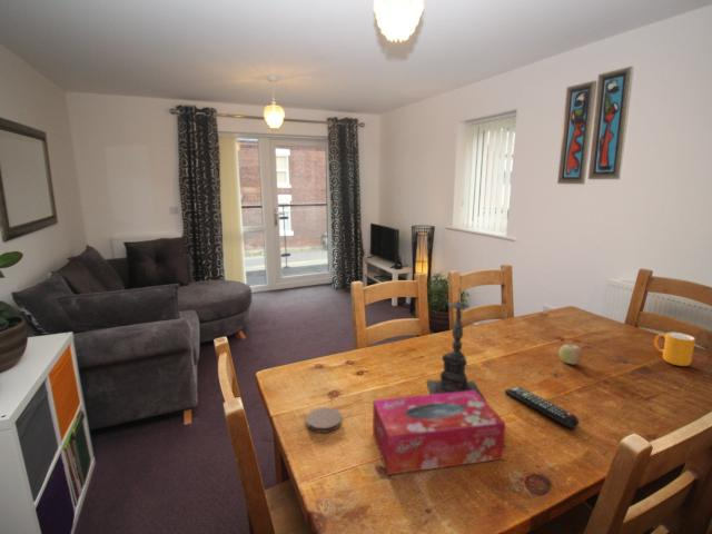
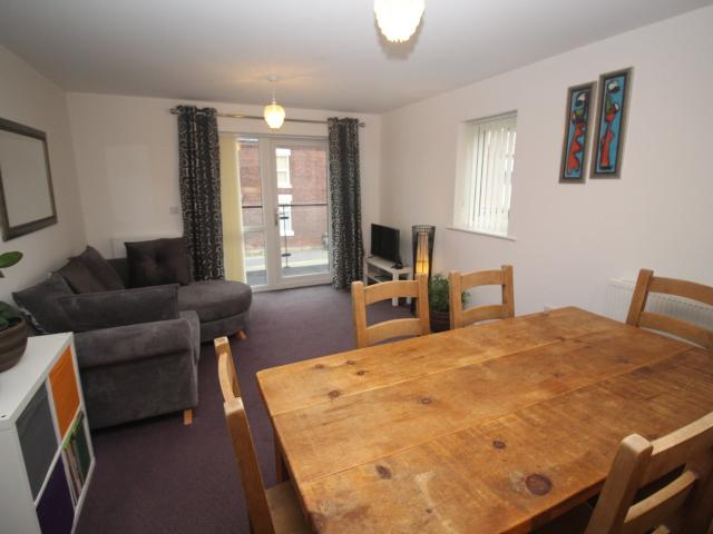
- remote control (538, 404)
- coaster (324, 419)
- fruit (571, 353)
- tissue box (435, 428)
- mug (672, 347)
- candle holder (458, 342)
